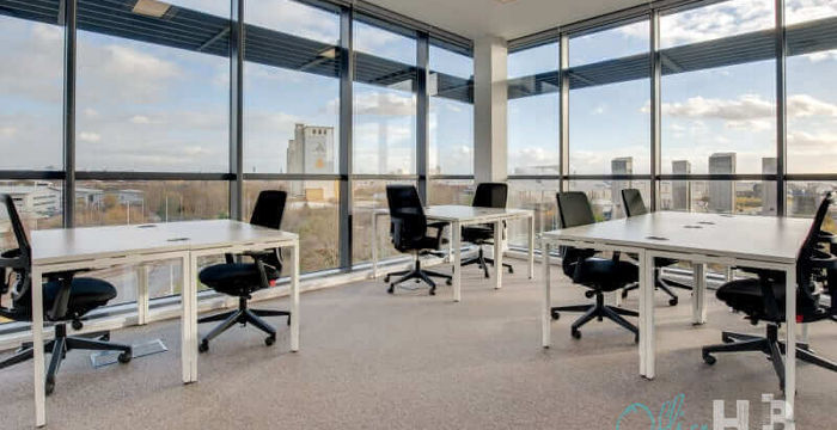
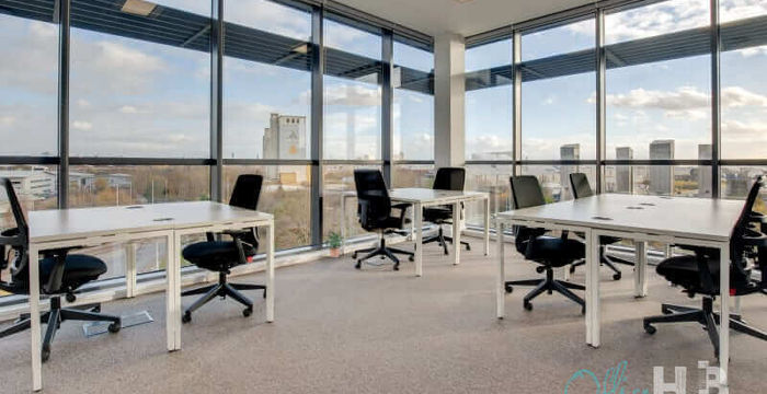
+ potted plant (335, 242)
